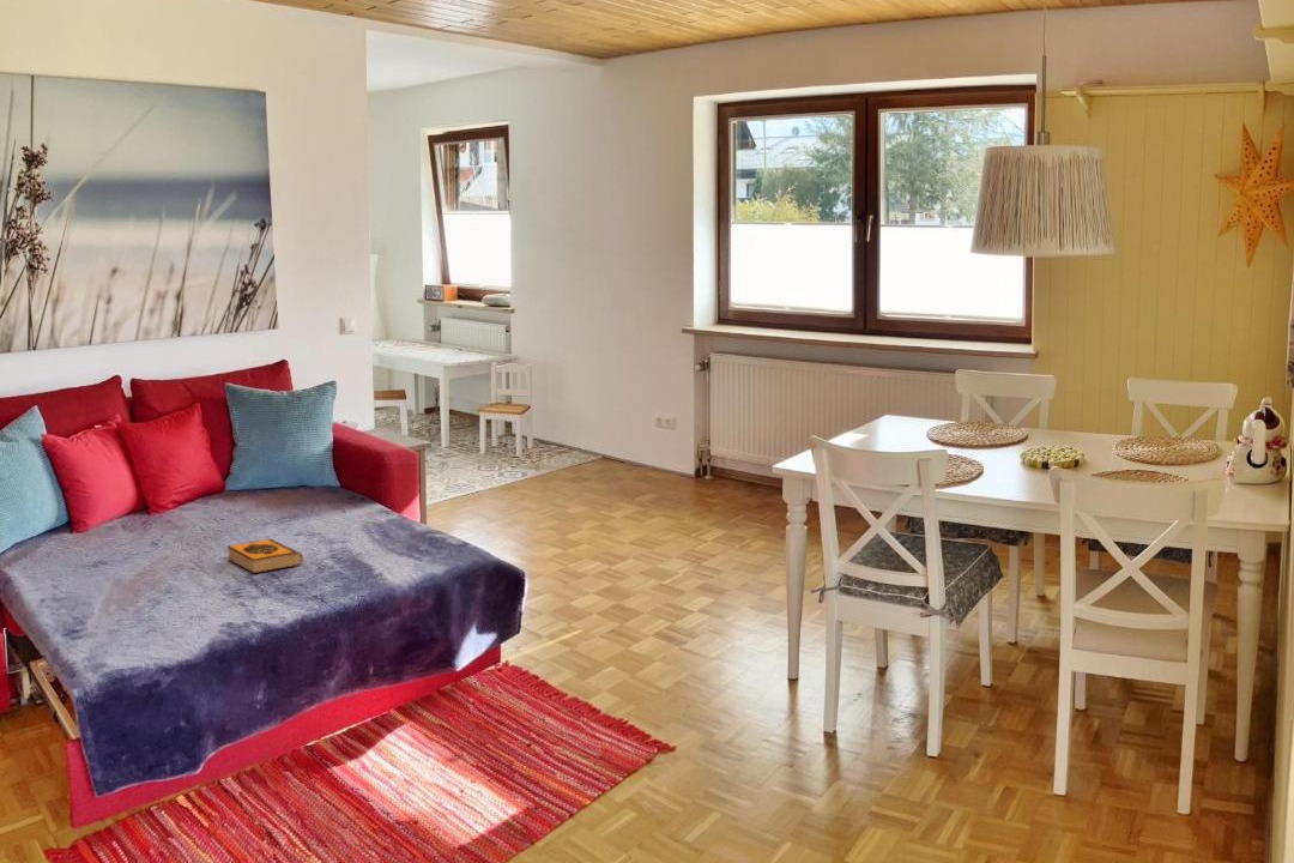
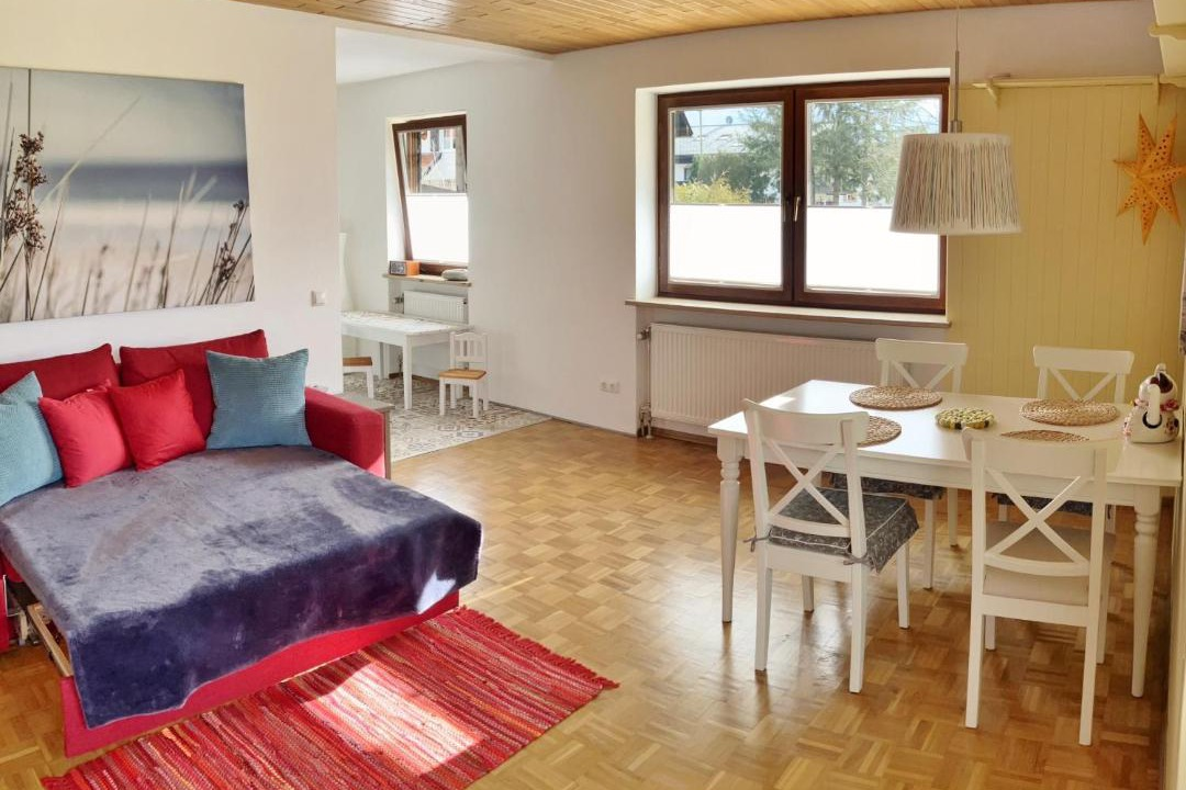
- hardback book (265, 555)
